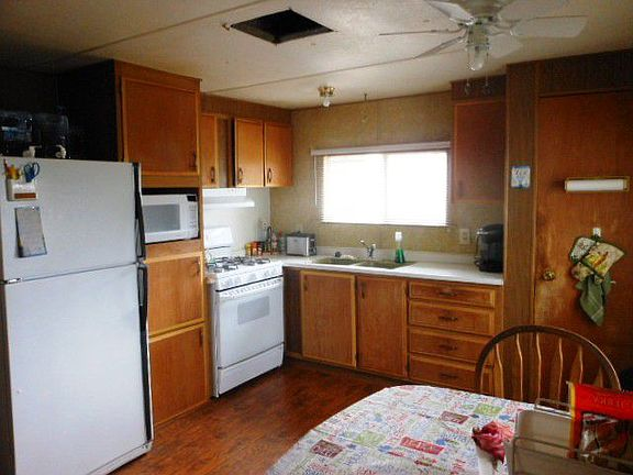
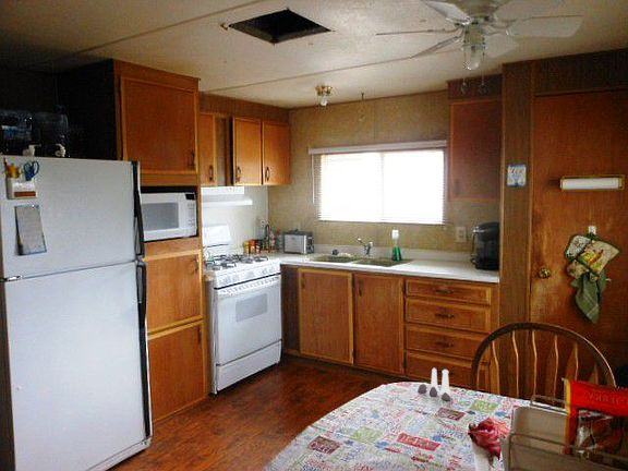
+ salt and pepper shaker set (436, 382)
